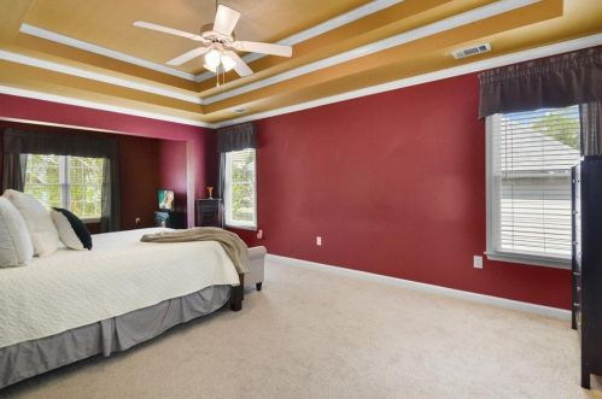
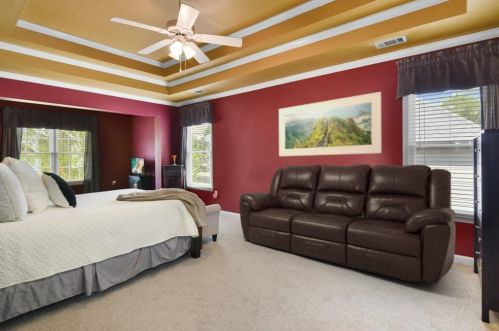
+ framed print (323, 128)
+ sofa (333, 207)
